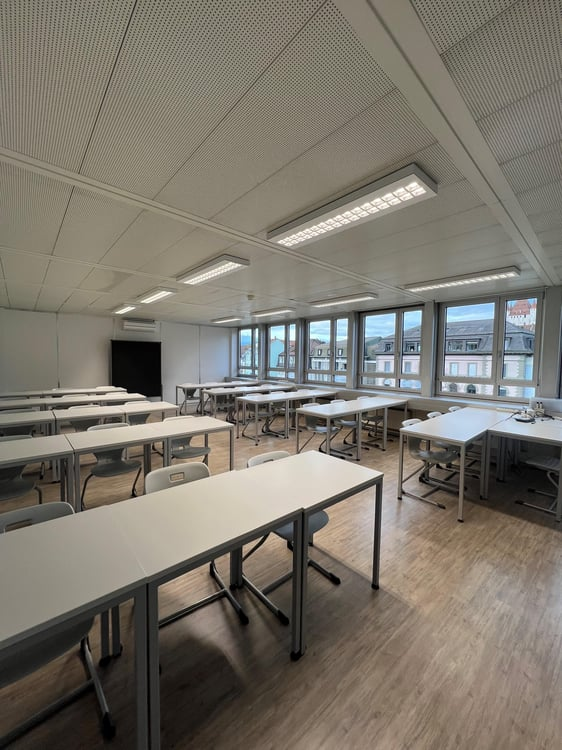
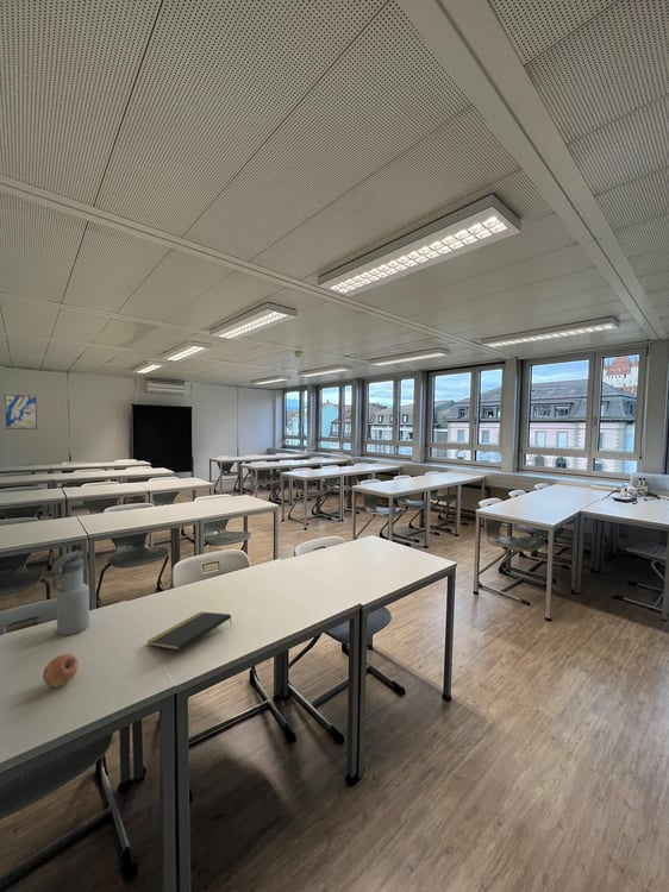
+ notepad (190, 629)
+ wall art (20, 412)
+ fruit (61, 670)
+ water bottle (71, 591)
